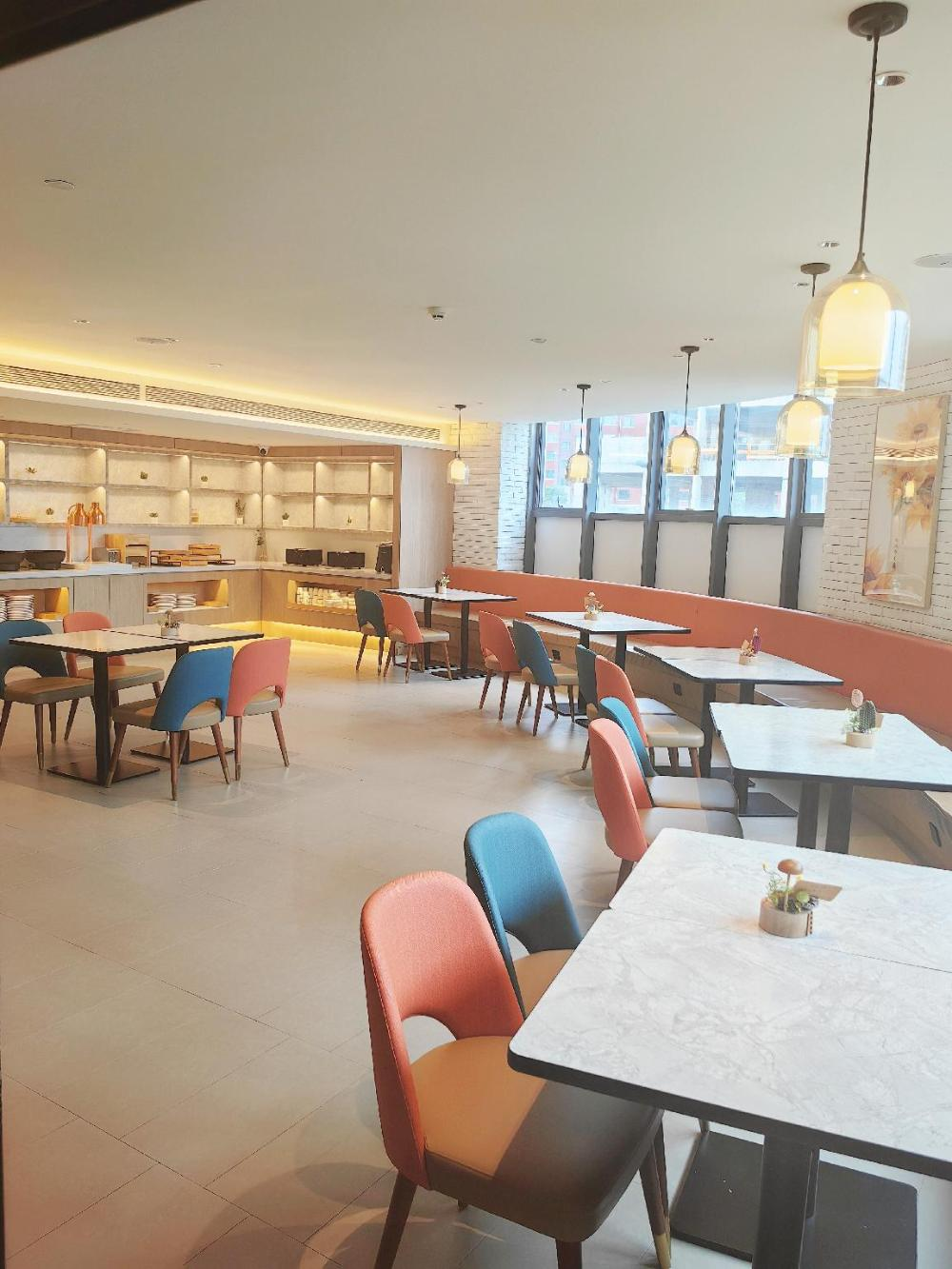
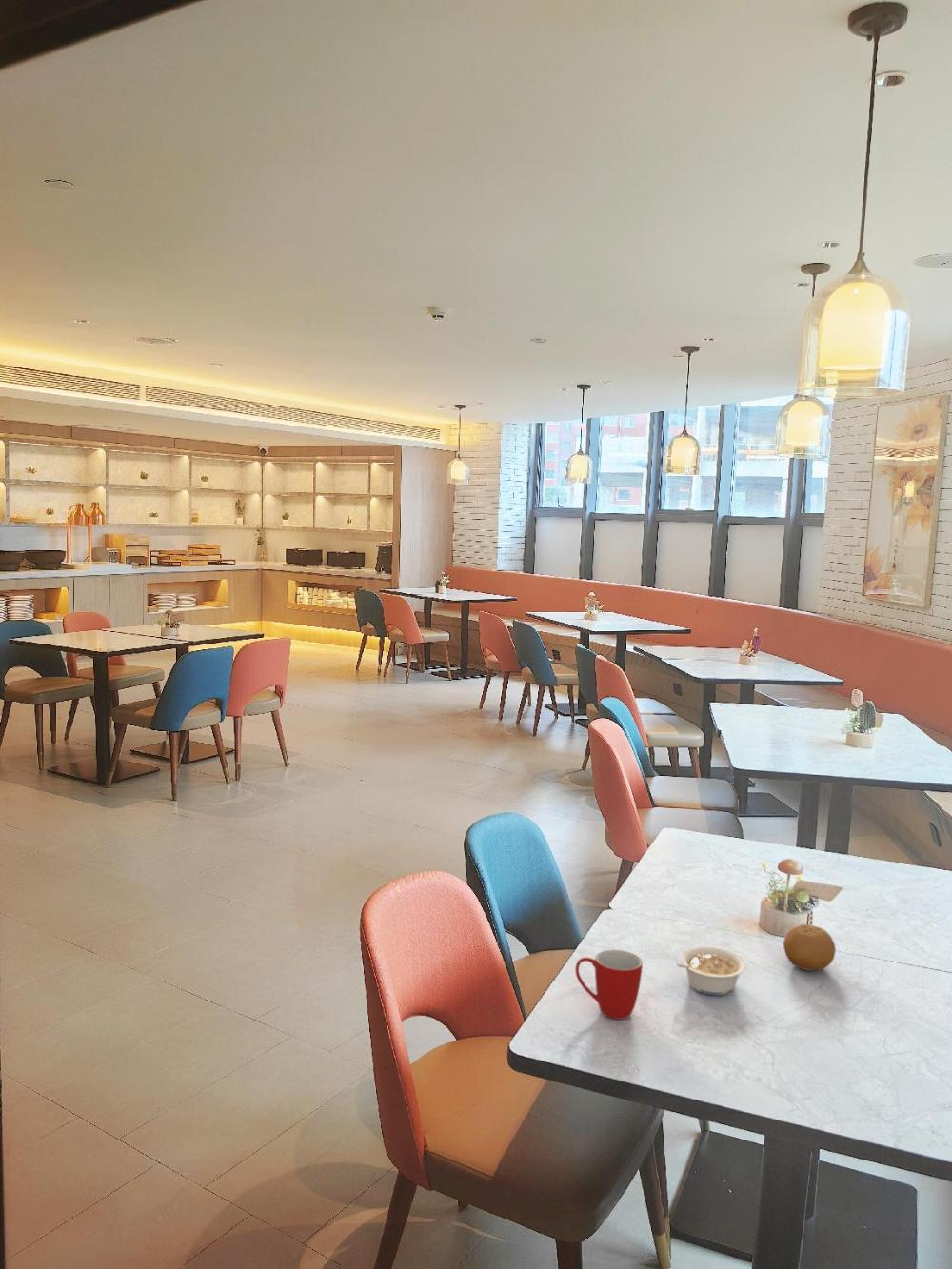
+ legume (711, 971)
+ fruit (809, 947)
+ mug (607, 983)
